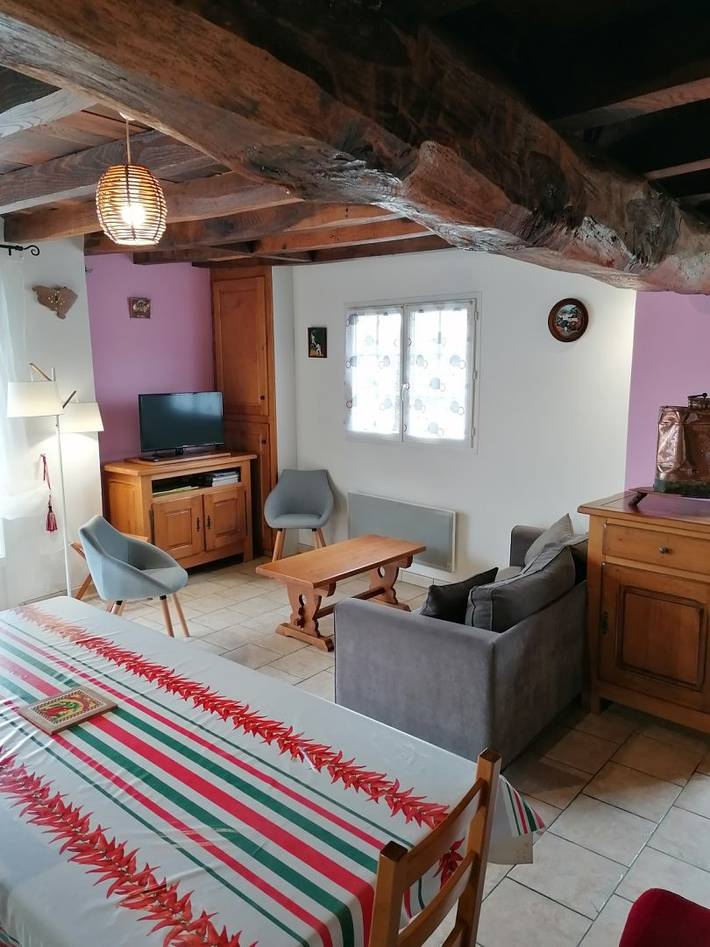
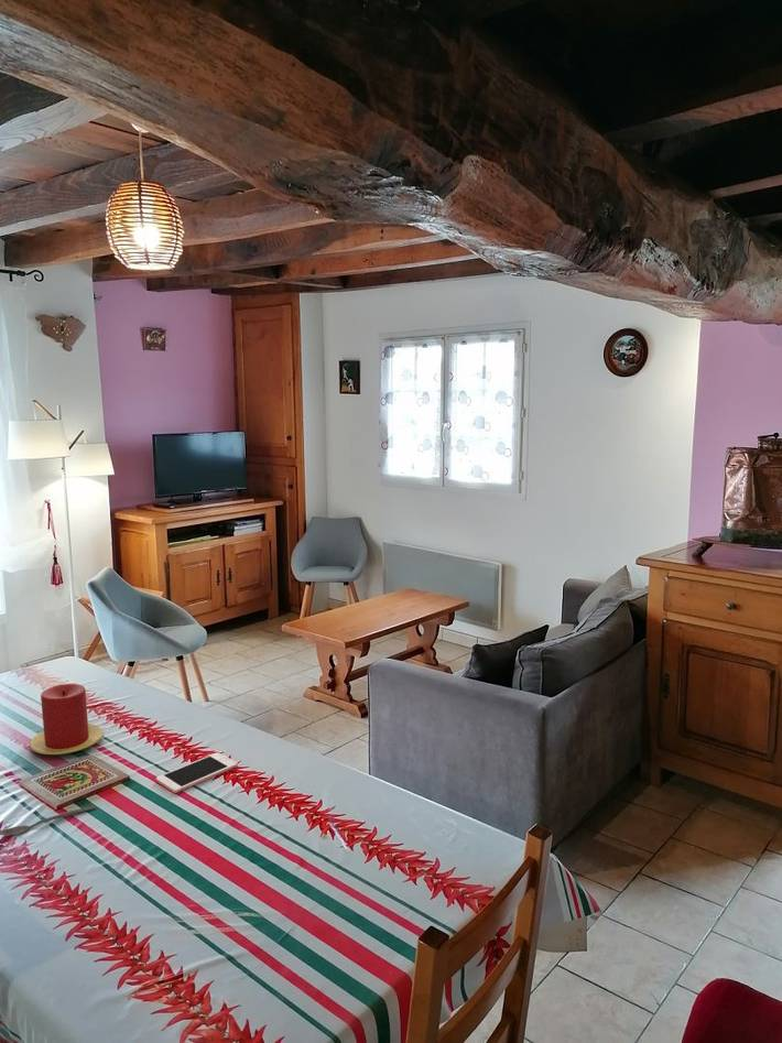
+ spoon (48, 819)
+ cell phone (197, 771)
+ candle (65, 717)
